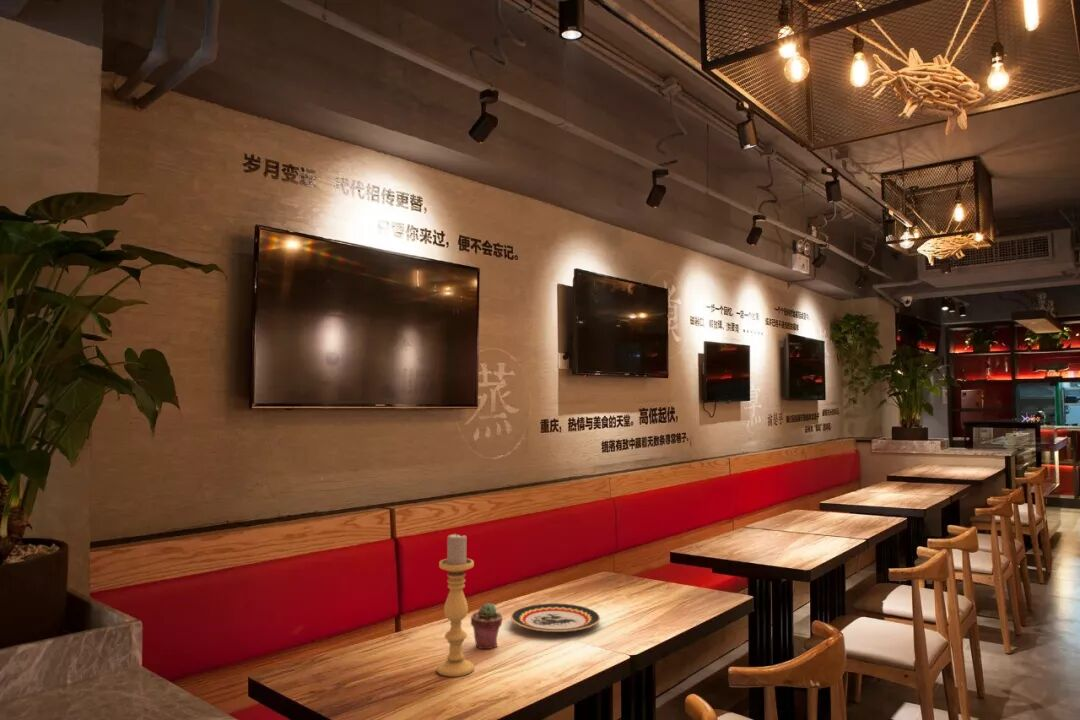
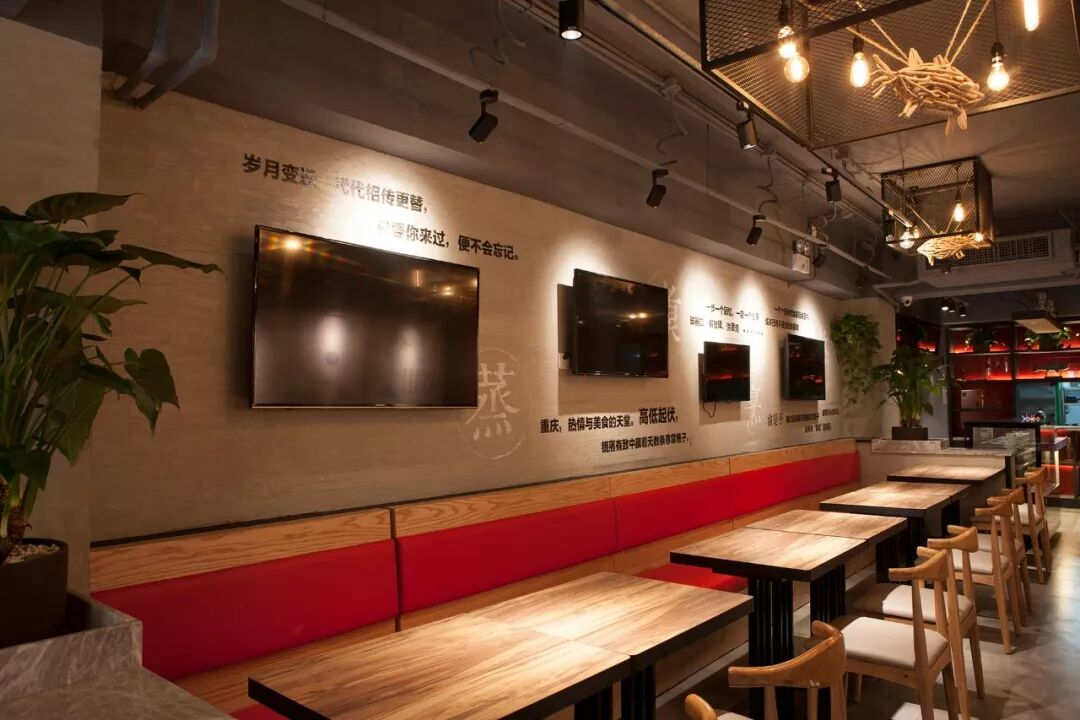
- candle holder (456, 600)
- plate (555, 619)
- potted succulent (486, 624)
